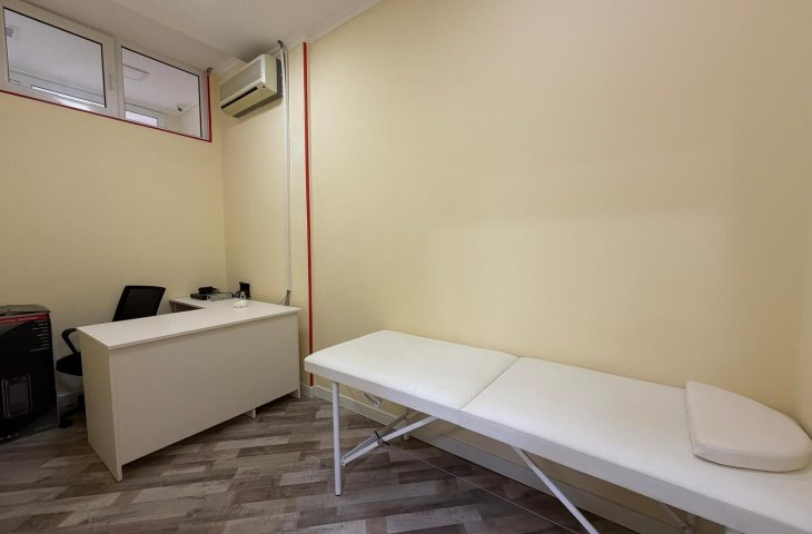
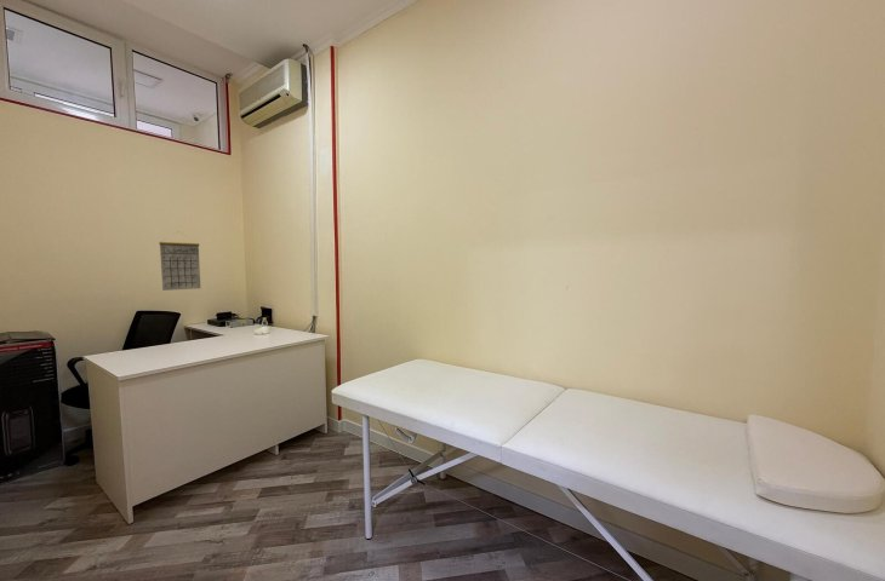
+ calendar (181, 260)
